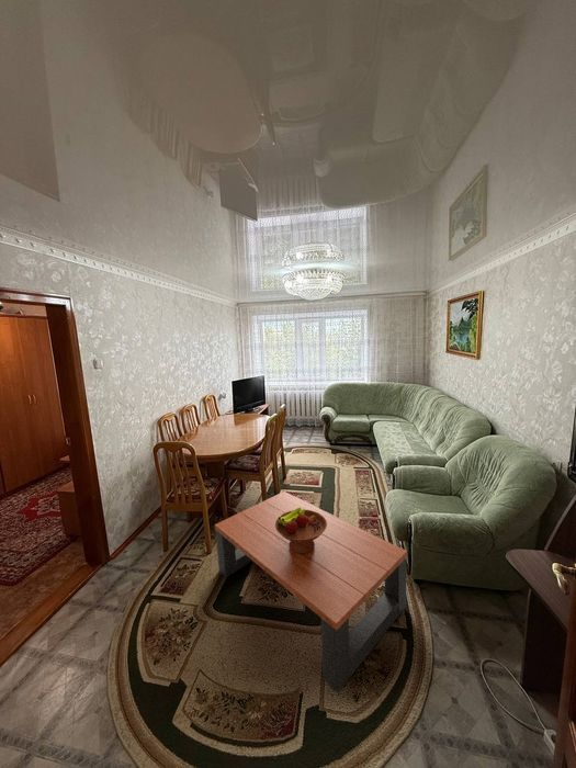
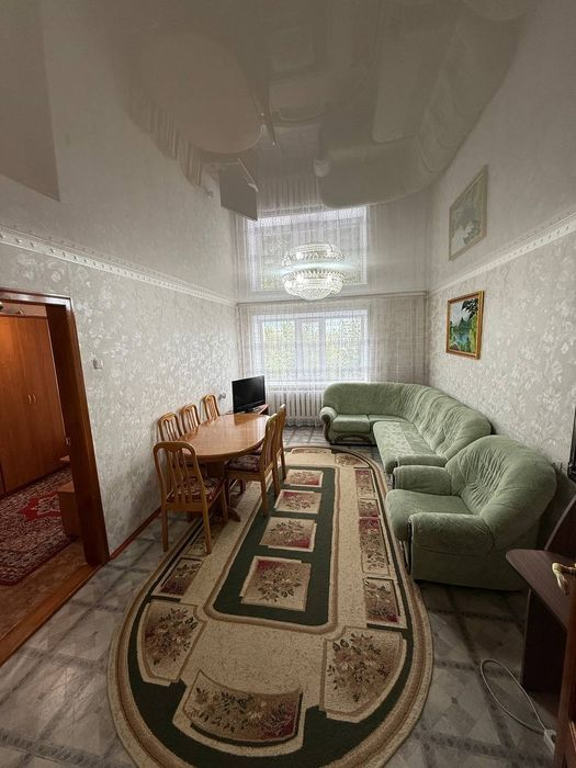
- coffee table (303, 562)
- fruit bowl (301, 530)
